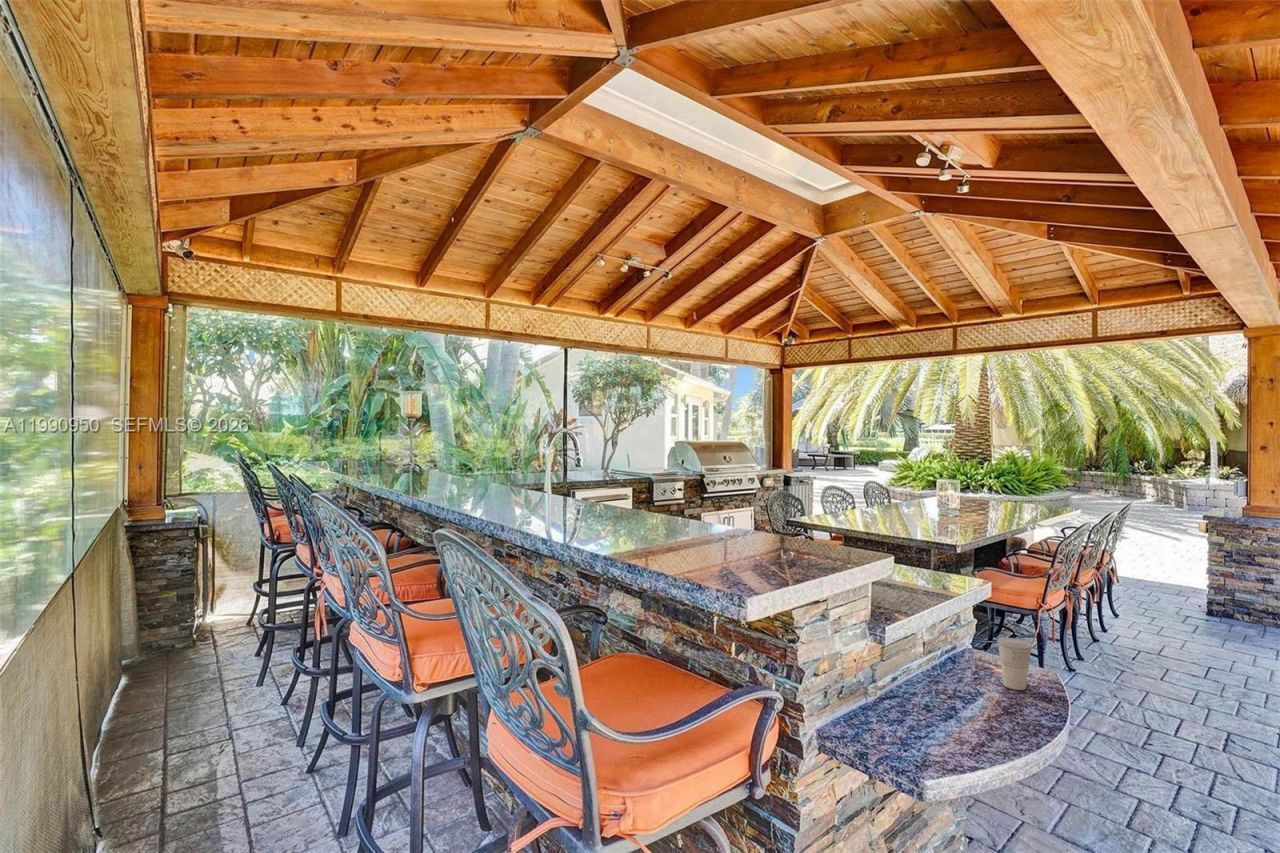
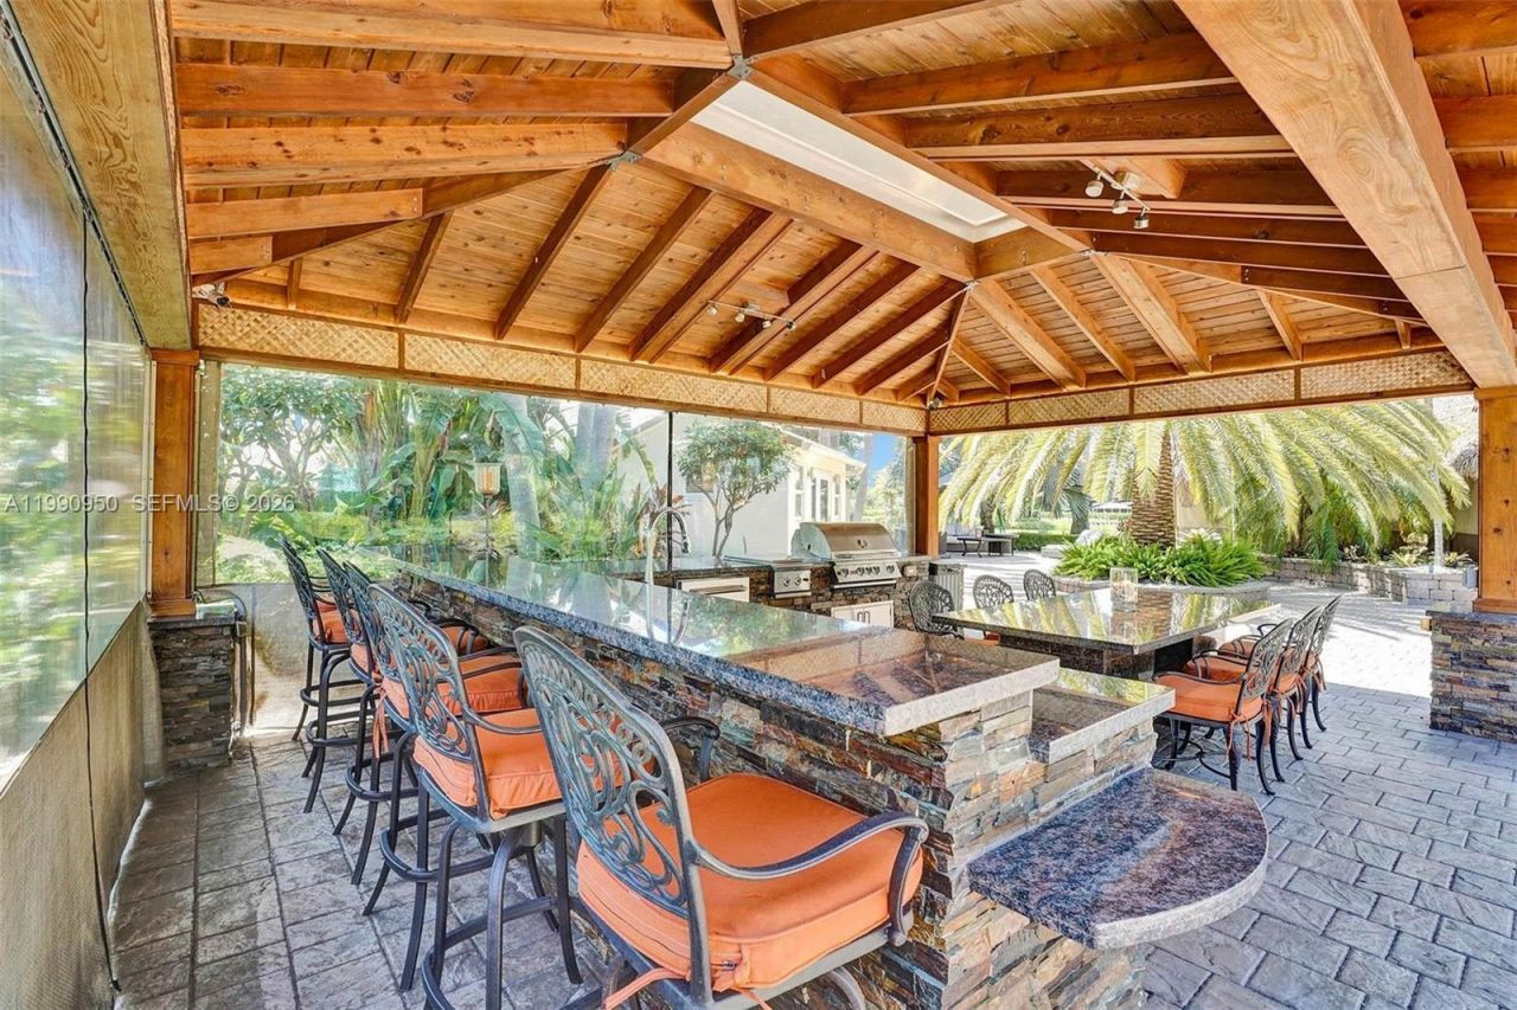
- cup (1014, 663)
